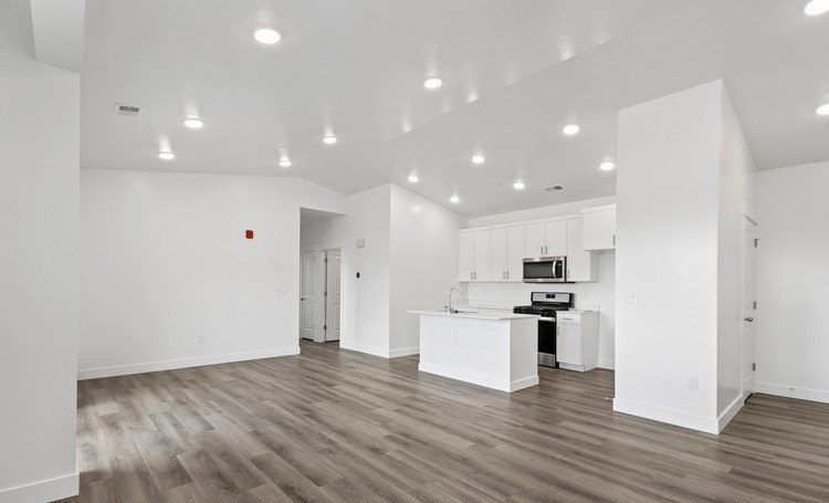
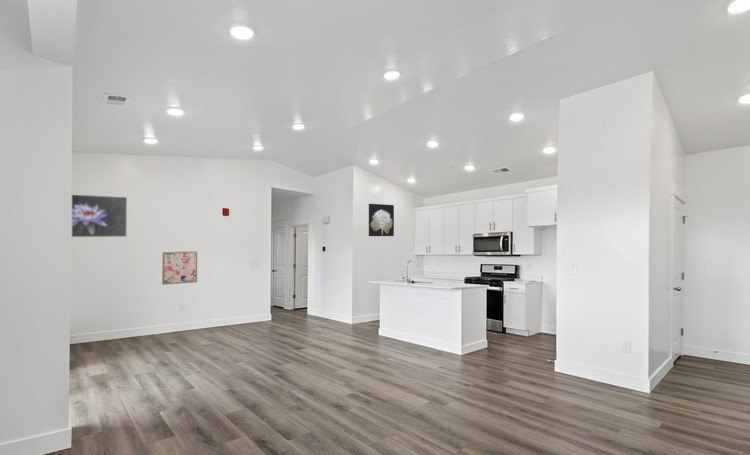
+ wall art (180, 267)
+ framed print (89, 216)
+ wall art (381, 220)
